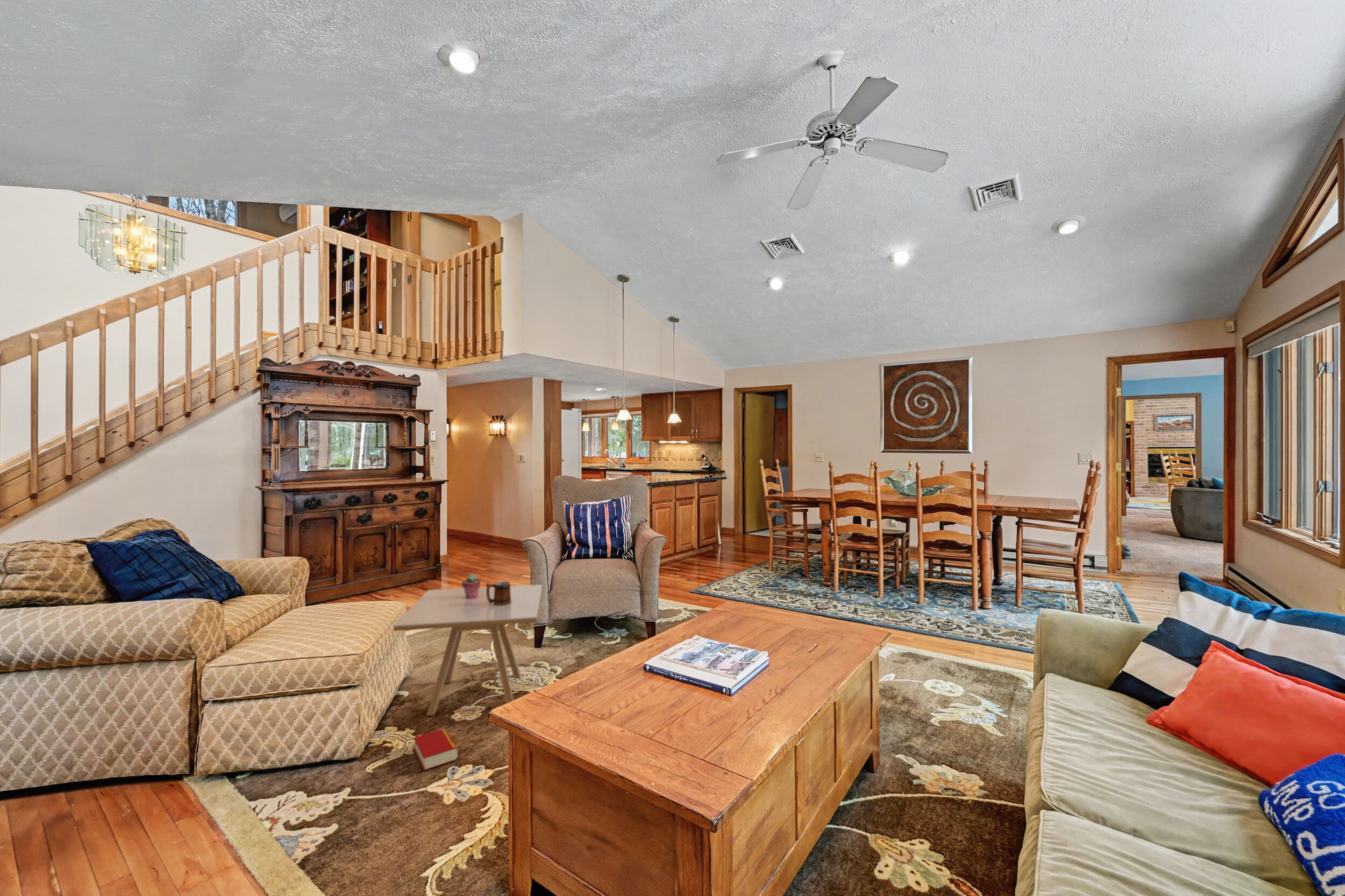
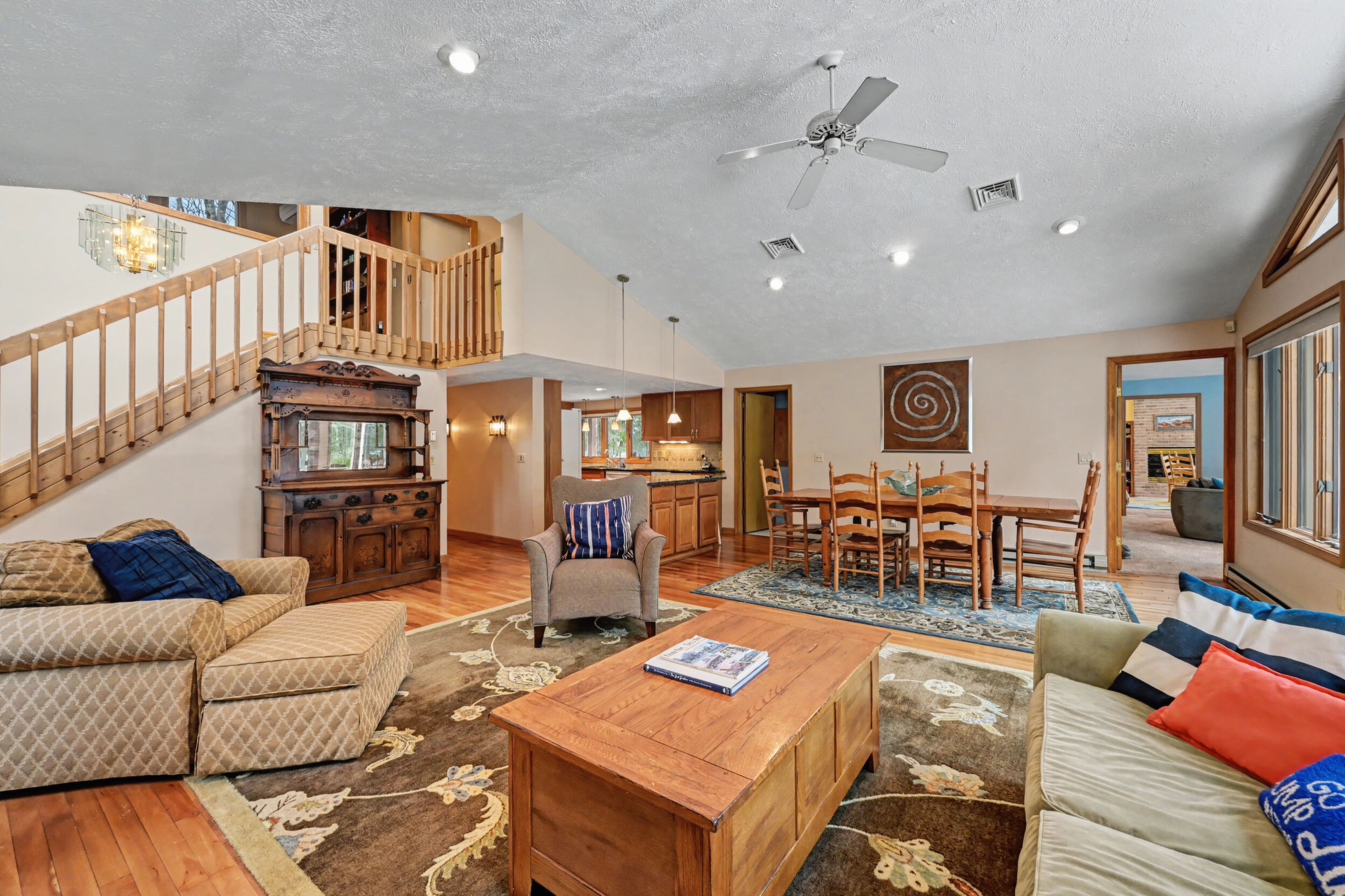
- potted succulent (472, 585)
- side table (493, 643)
- book (435, 748)
- mug (498, 592)
